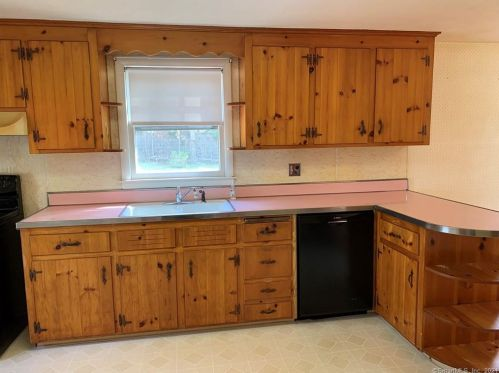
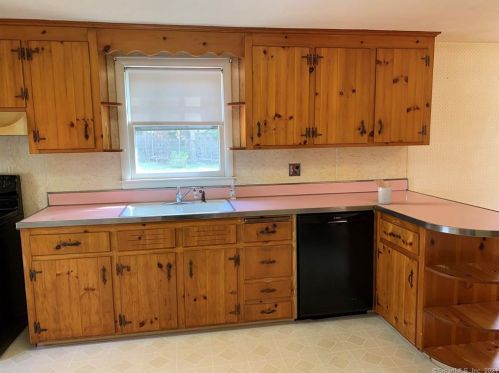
+ utensil holder (382, 190)
